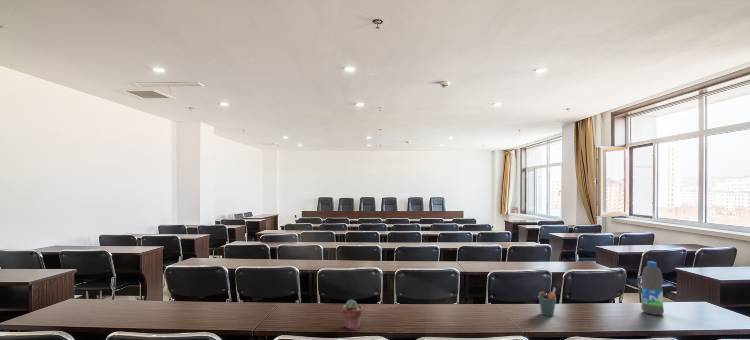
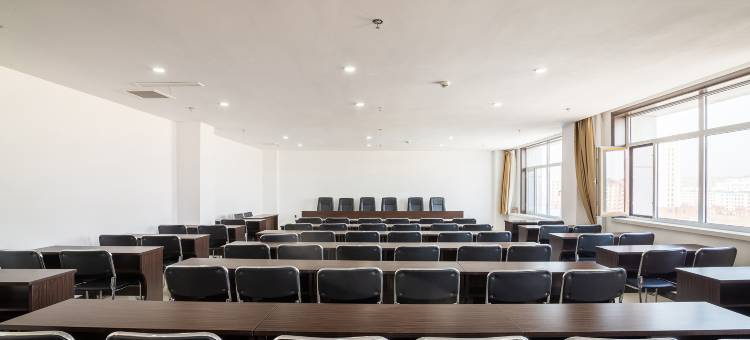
- pen holder (547, 301)
- water bottle (652, 287)
- potted succulent (352, 313)
